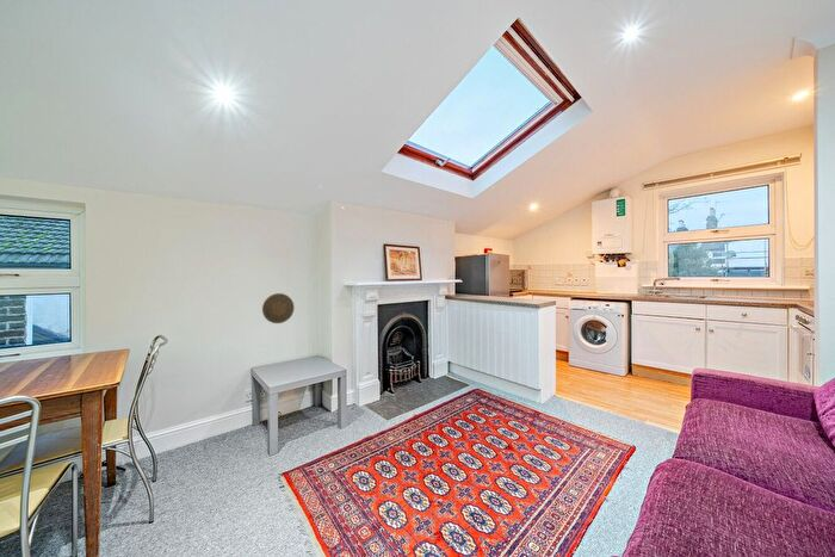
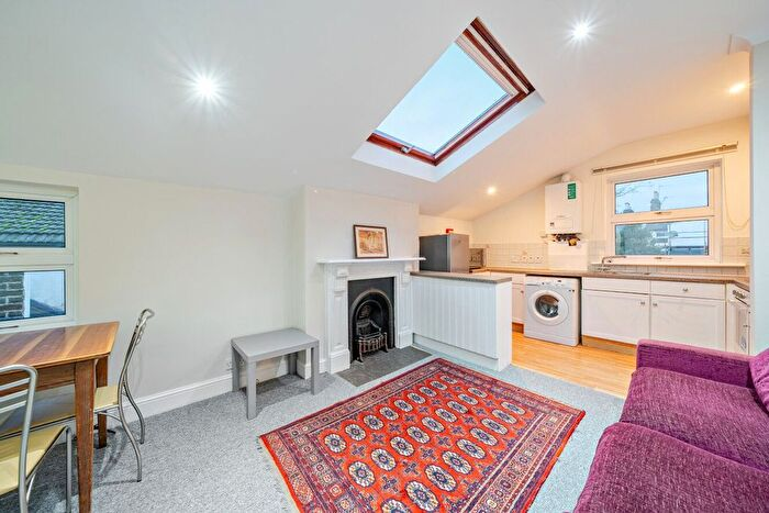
- decorative plate (278, 308)
